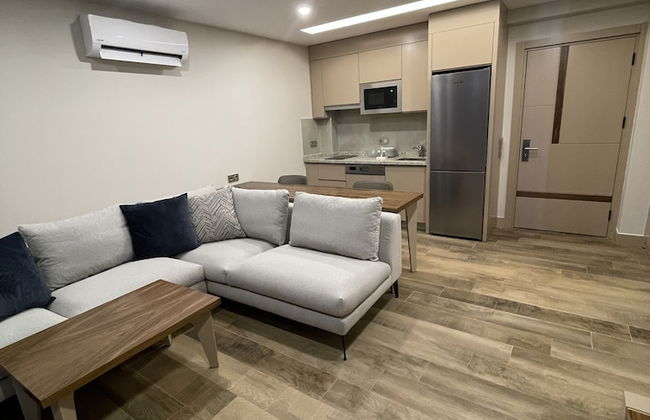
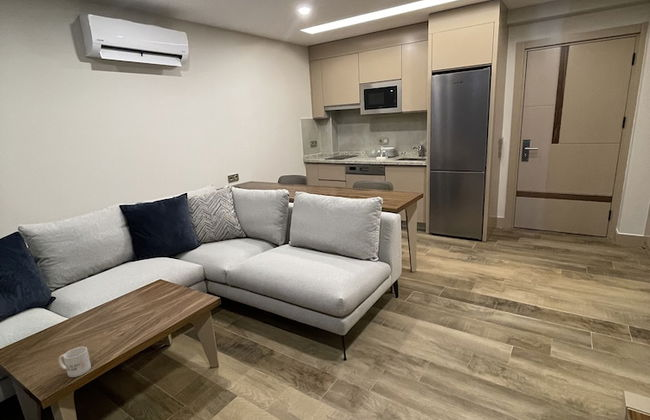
+ mug (73, 361)
